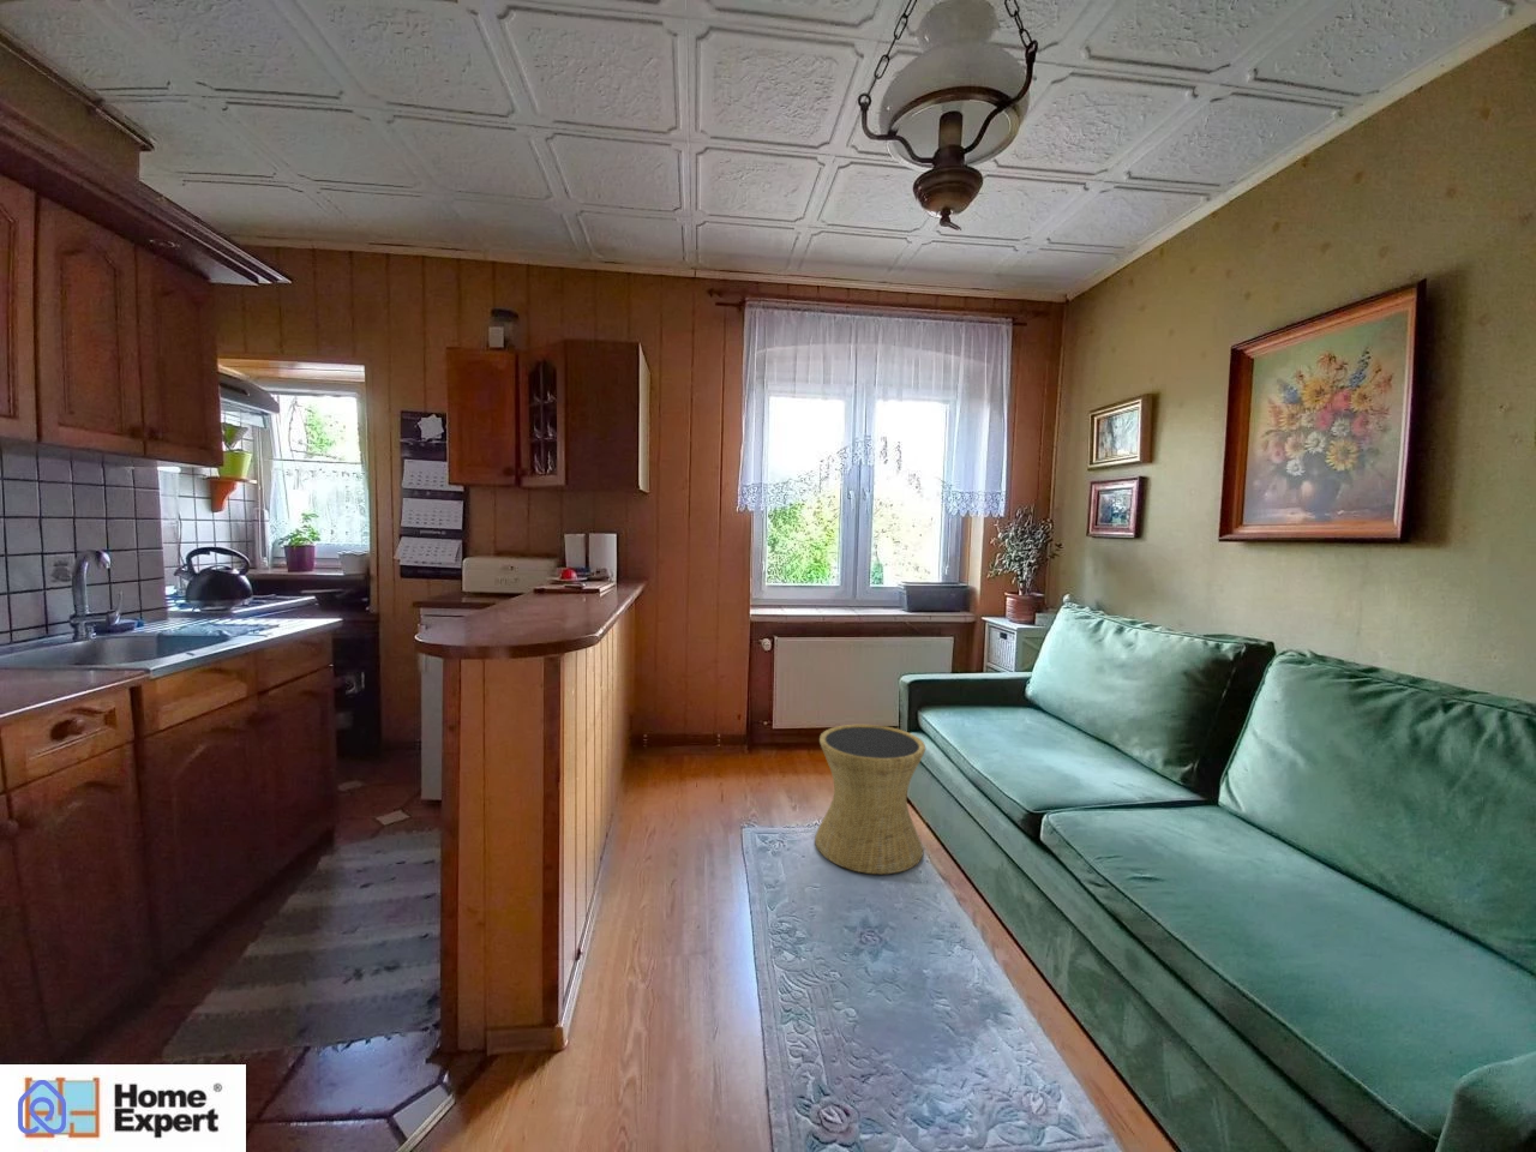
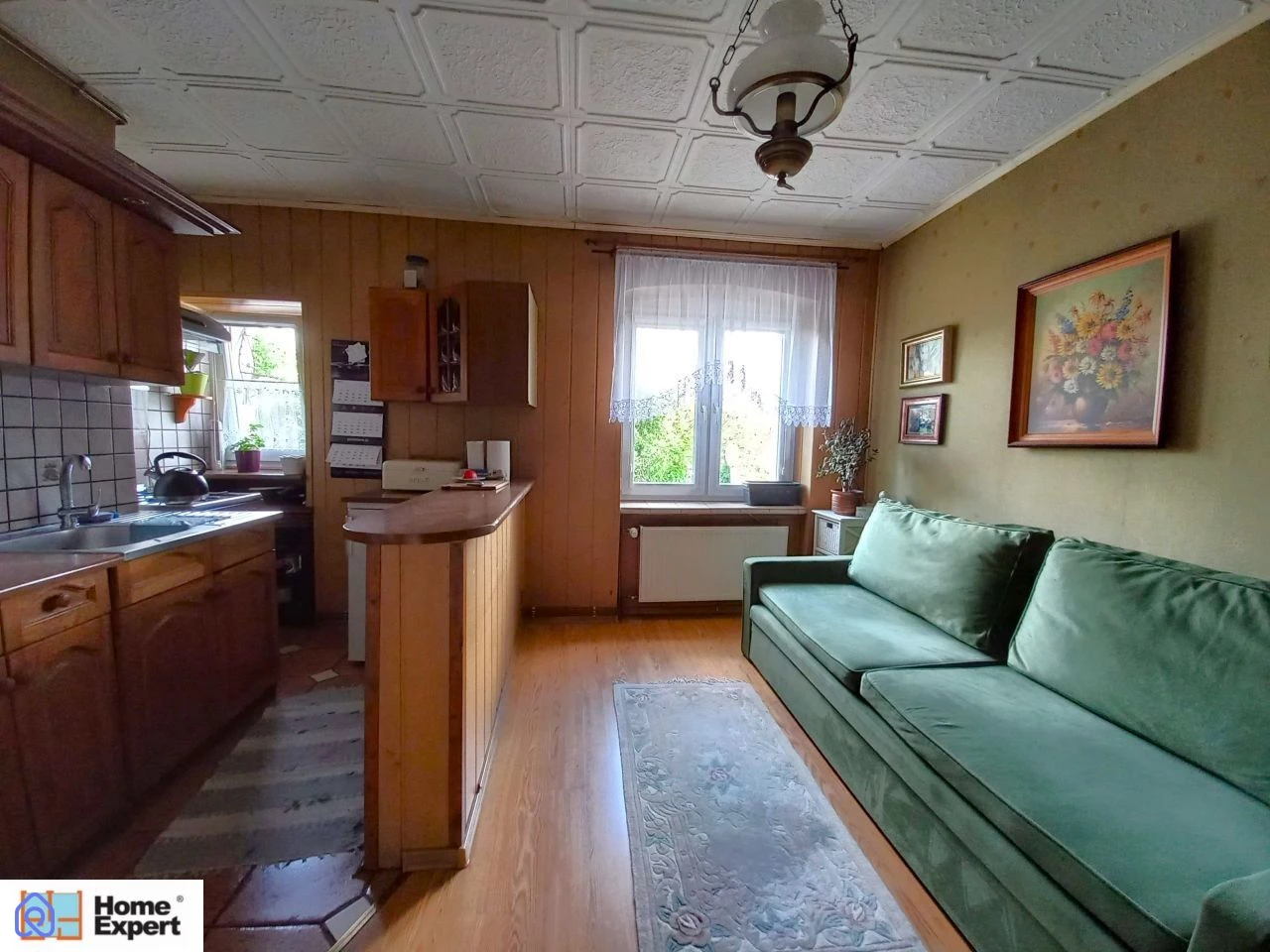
- side table (868, 791)
